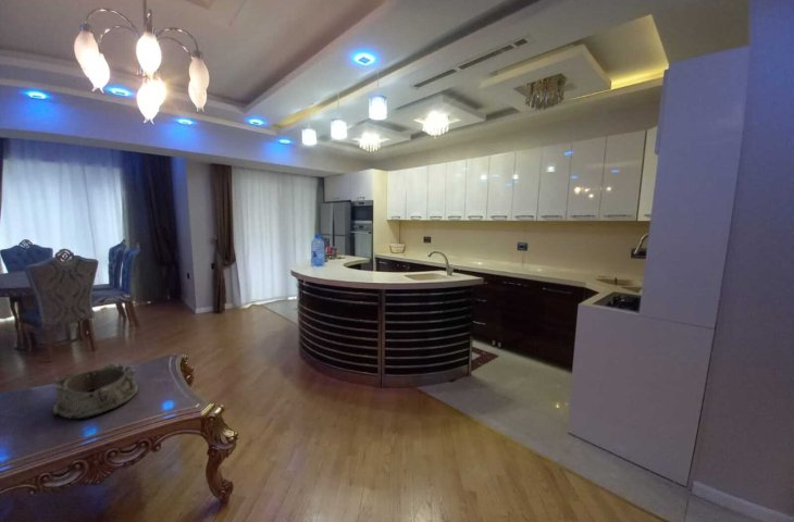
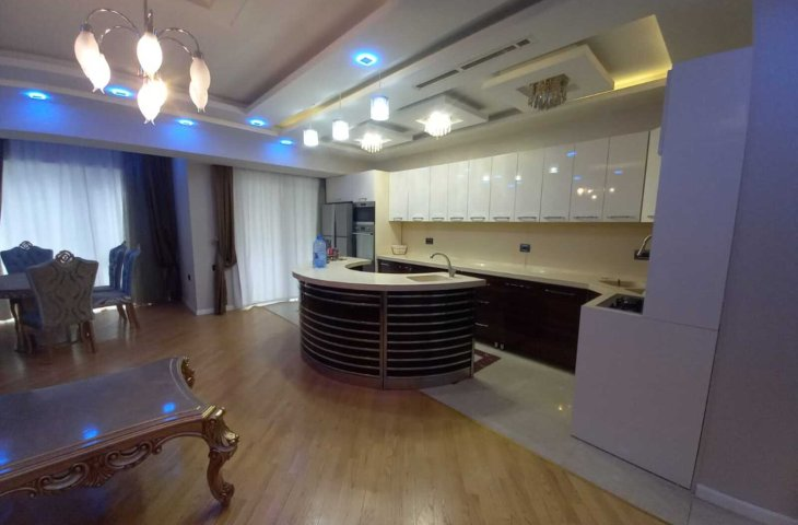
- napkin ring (97, 386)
